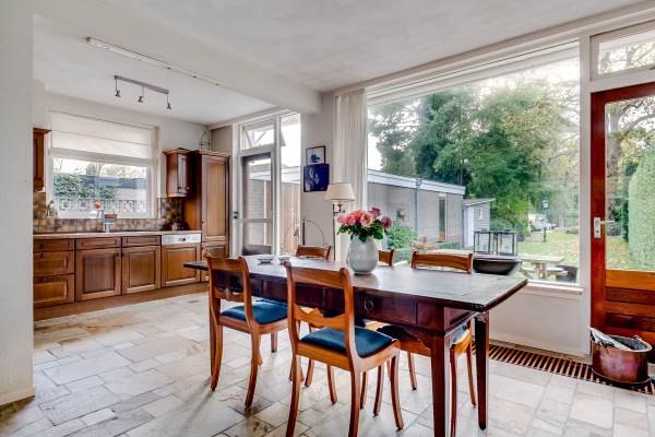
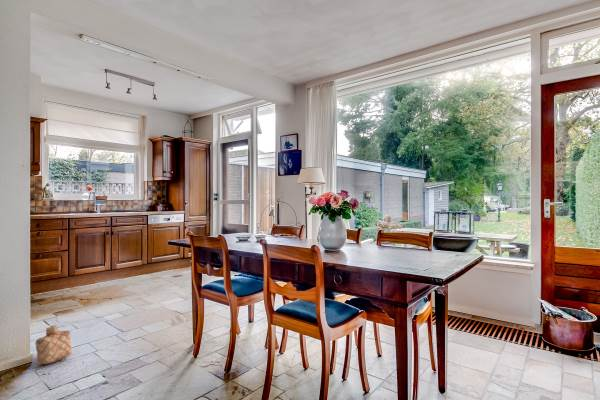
+ basket (54, 343)
